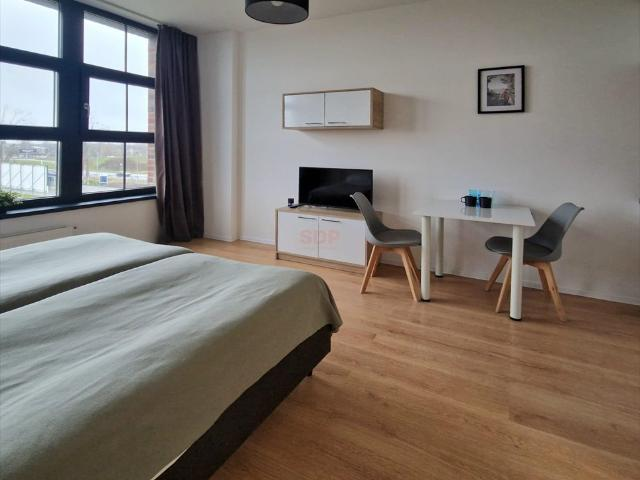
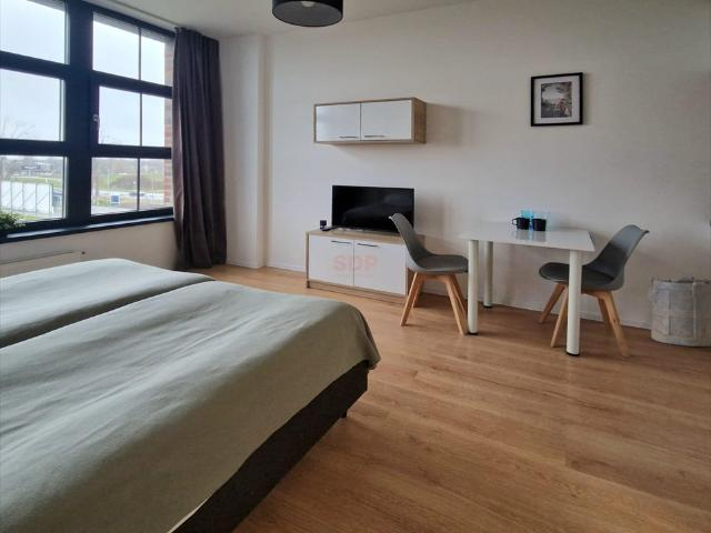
+ laundry hamper (679, 308)
